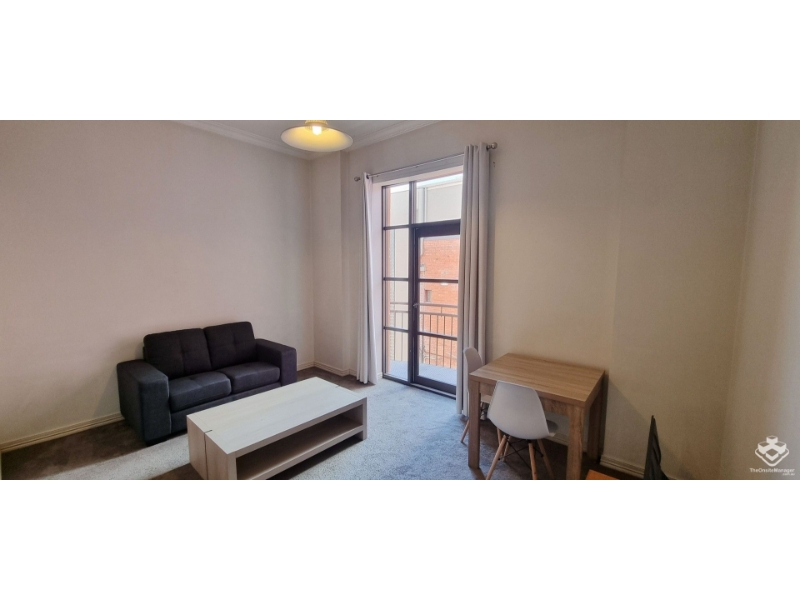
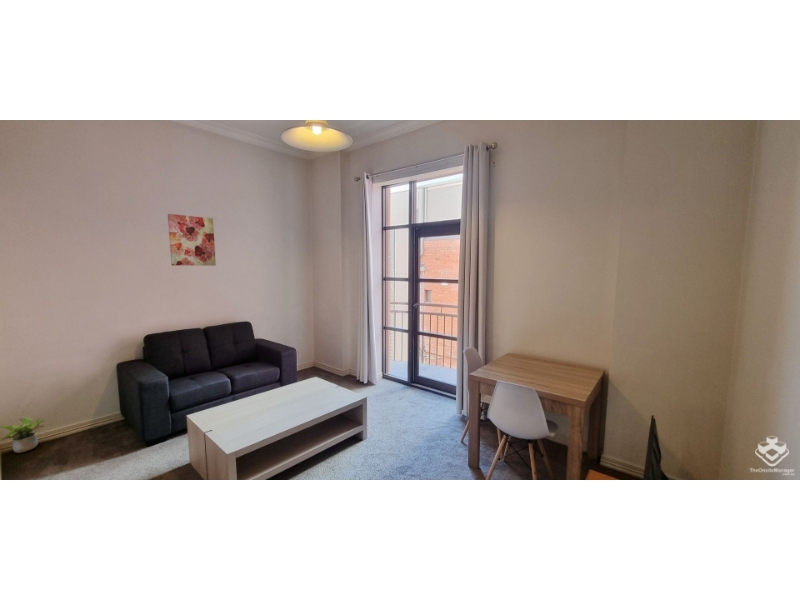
+ potted plant (23, 434)
+ wall art (192, 241)
